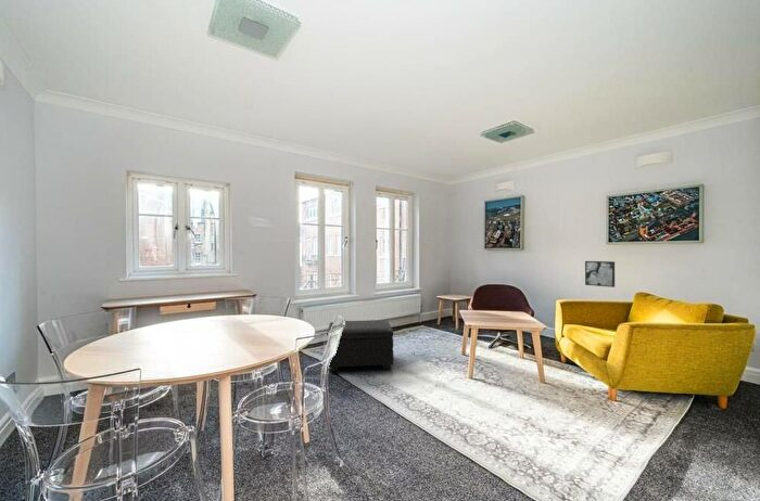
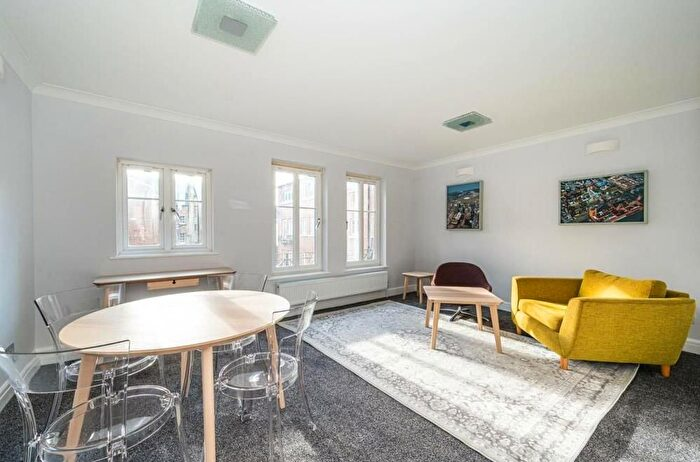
- footstool (359, 344)
- wall art (599, 273)
